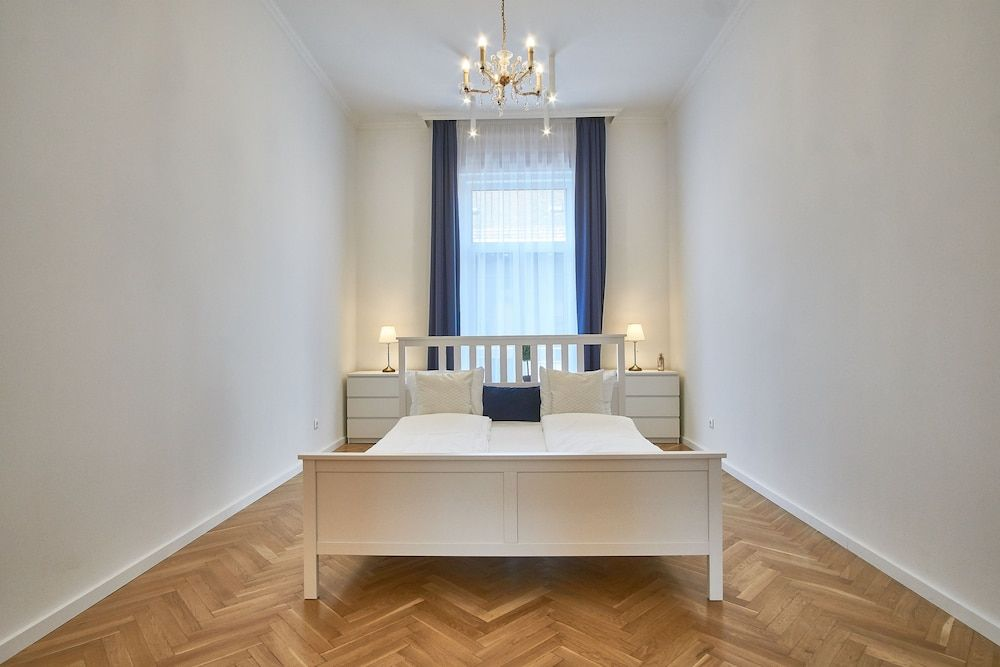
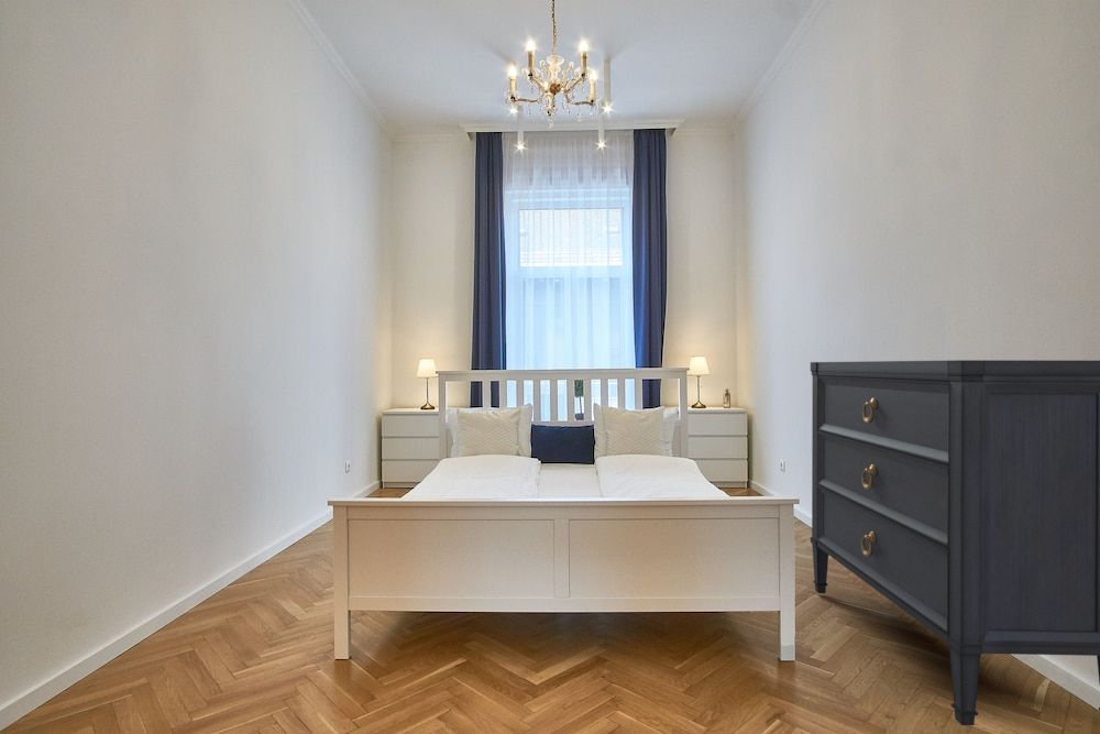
+ dresser (932, 502)
